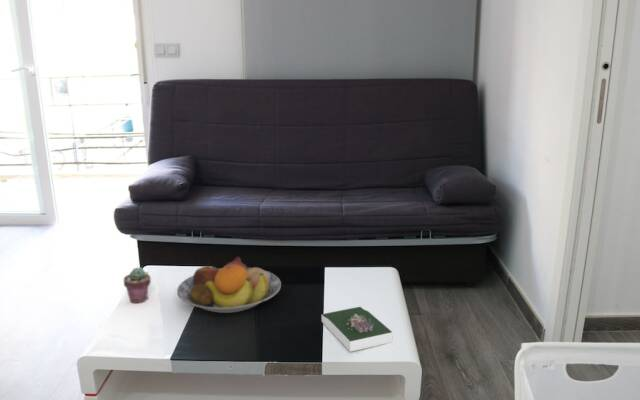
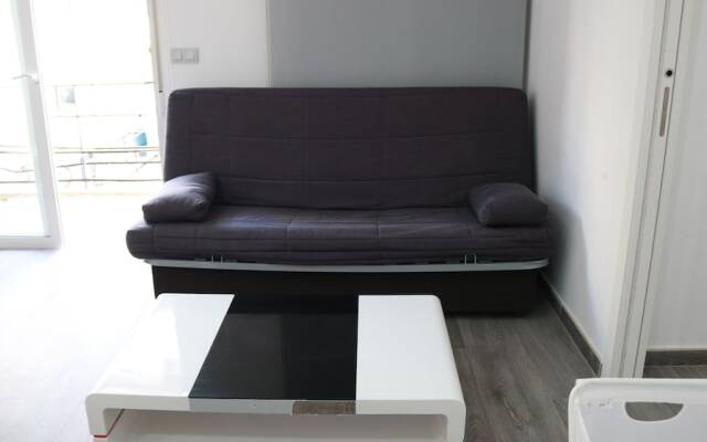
- book (355, 323)
- potted succulent (137, 284)
- fruit bowl (229, 281)
